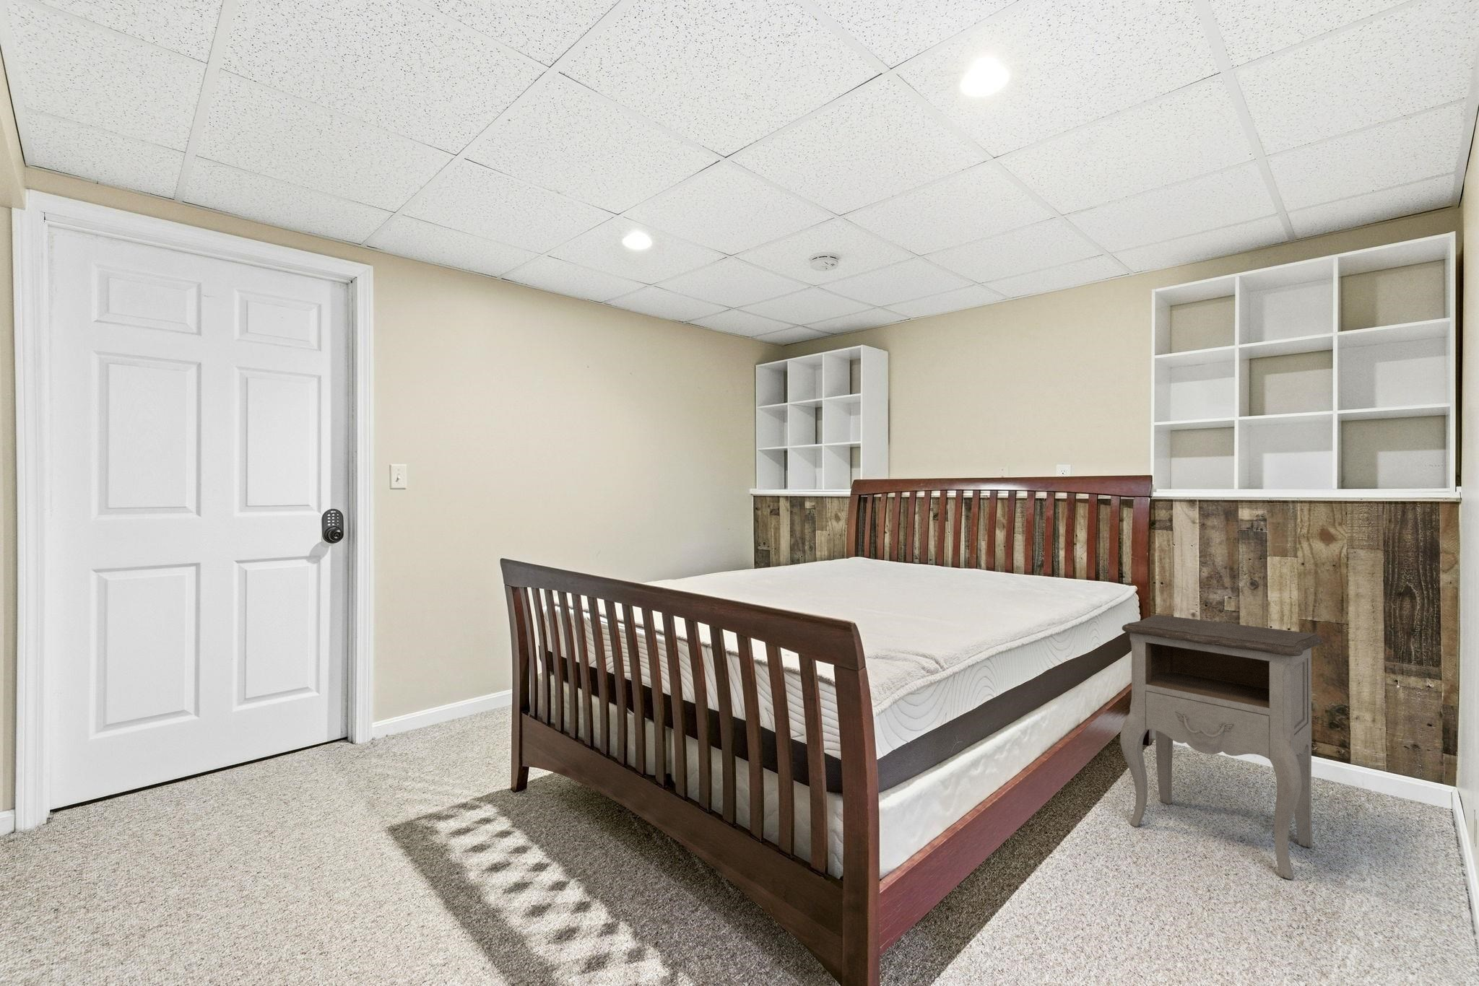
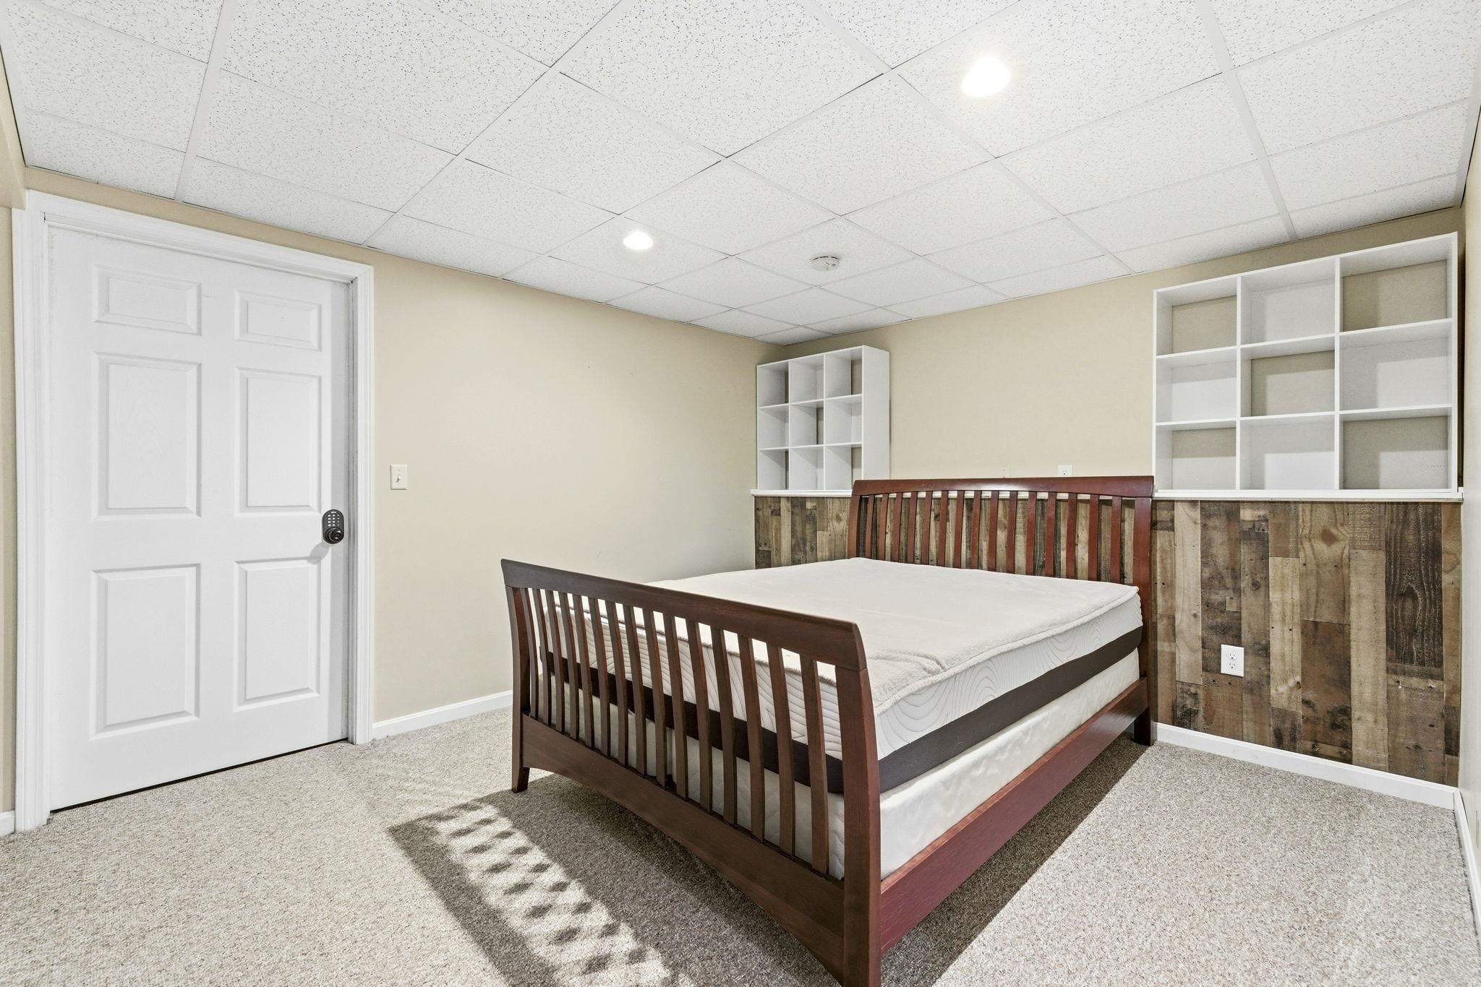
- nightstand (1217, 732)
